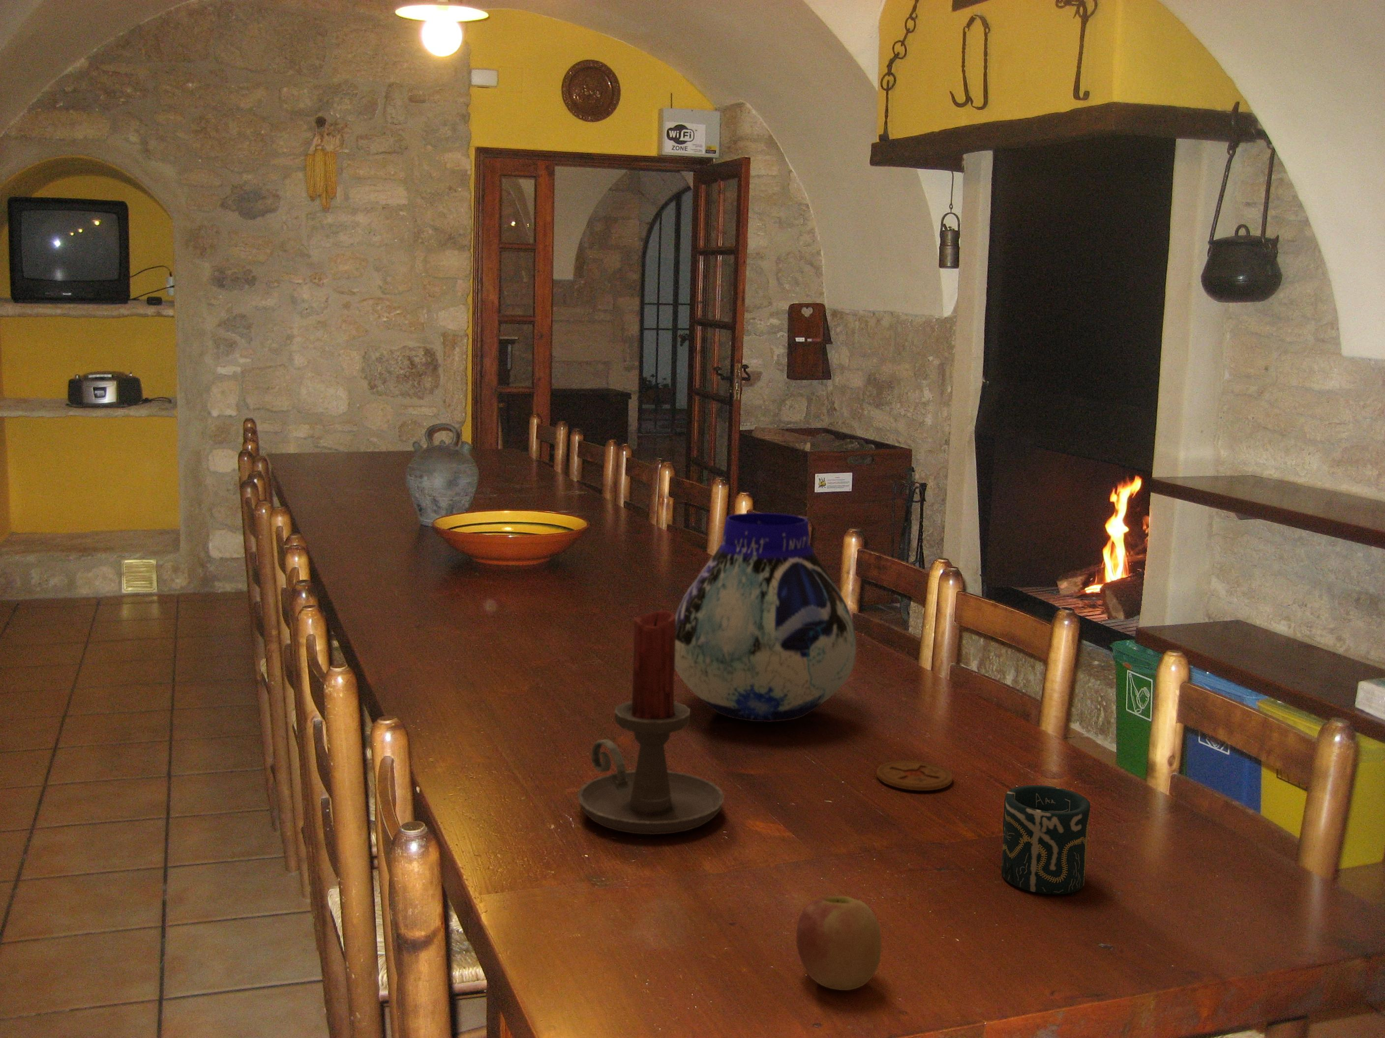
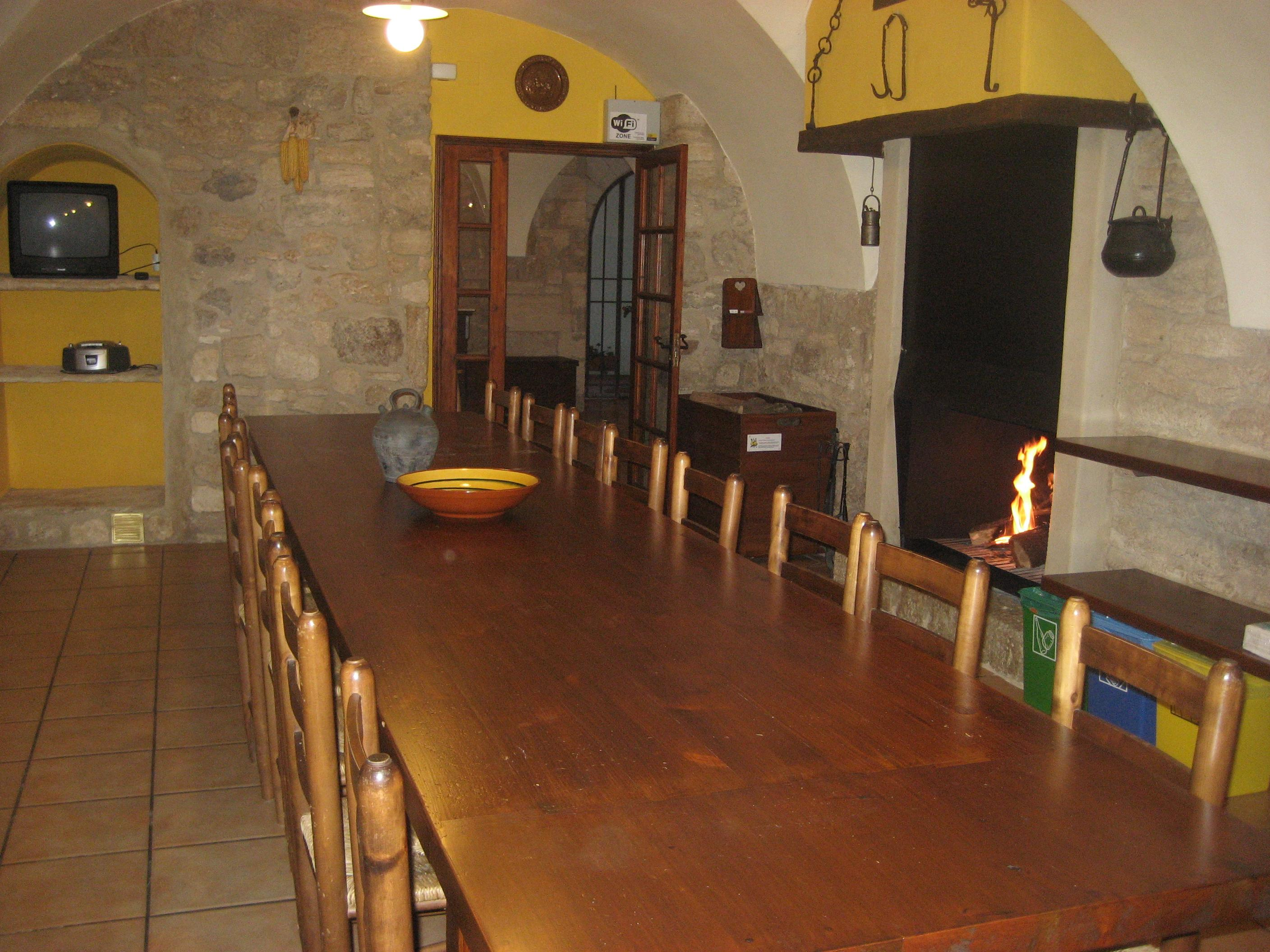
- coaster (914, 775)
- vase (763, 616)
- candle holder (641, 708)
- cup (1038, 833)
- apple (839, 939)
